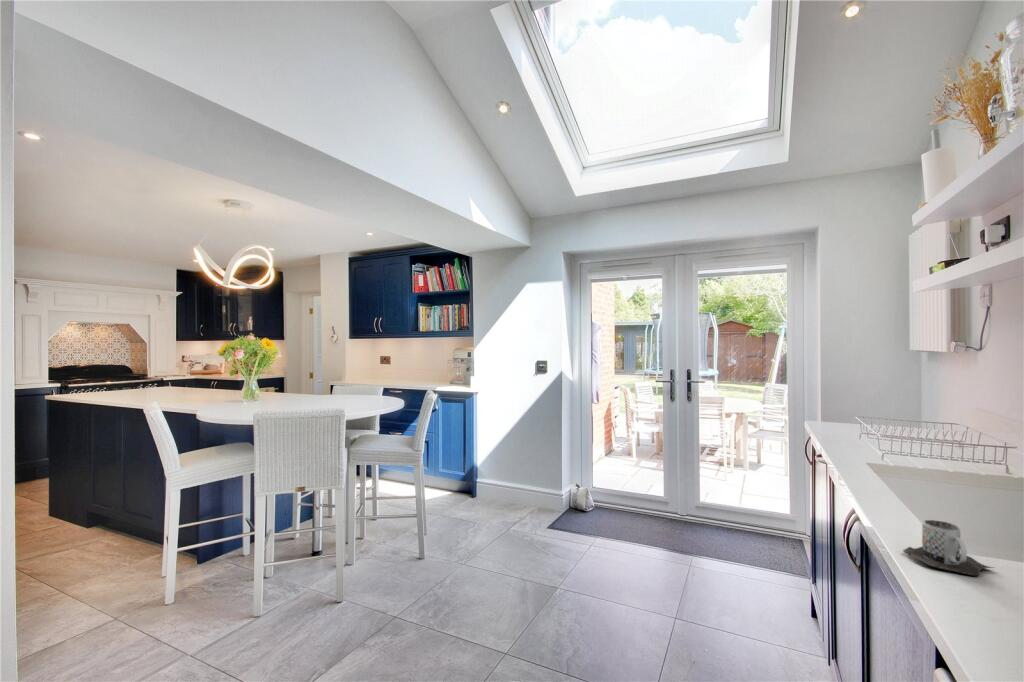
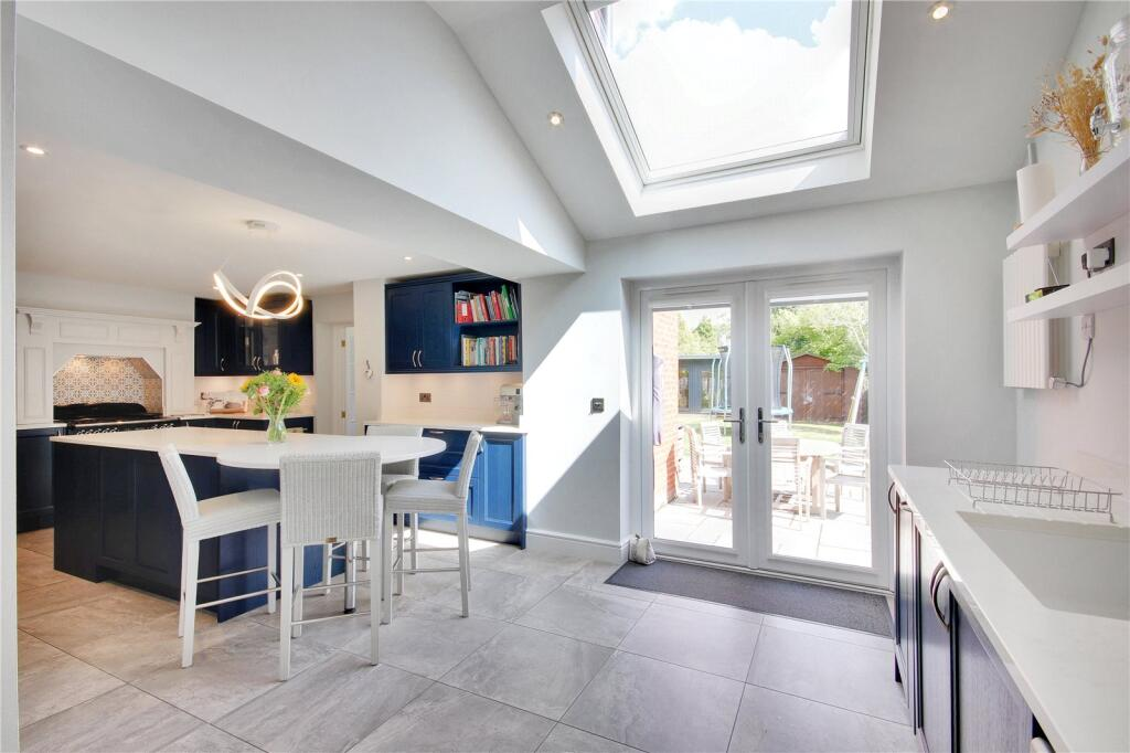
- mug (945, 543)
